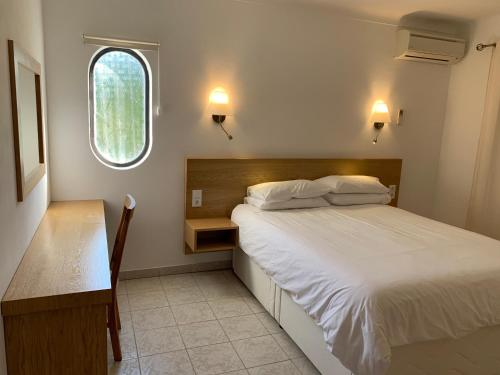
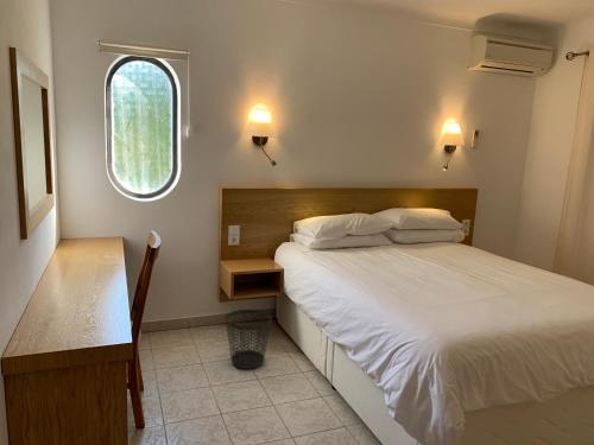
+ wastebasket (247, 339)
